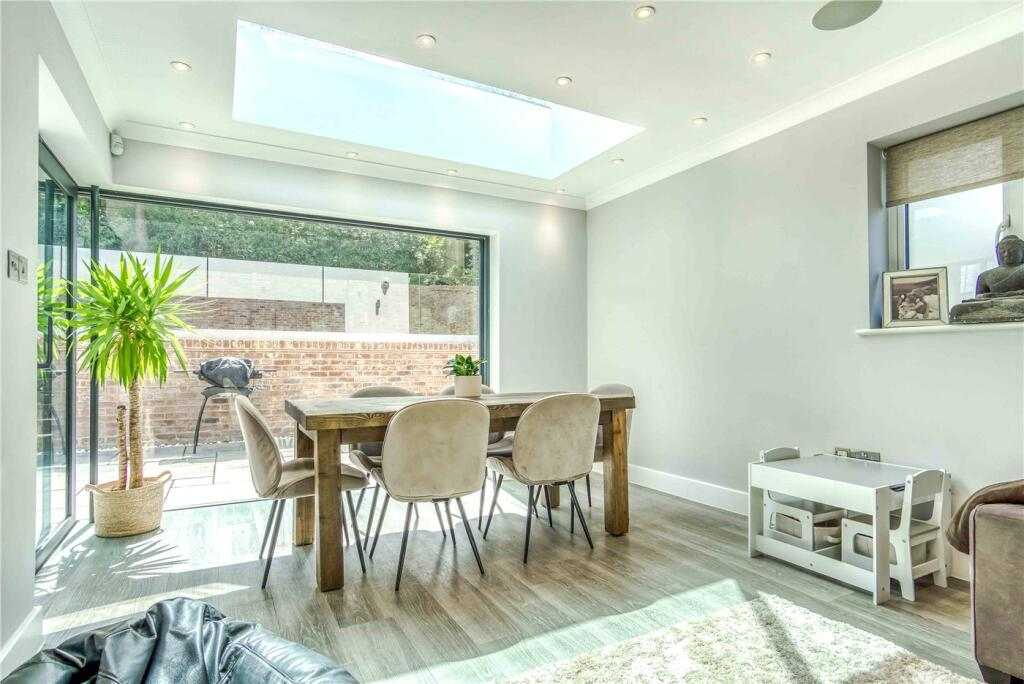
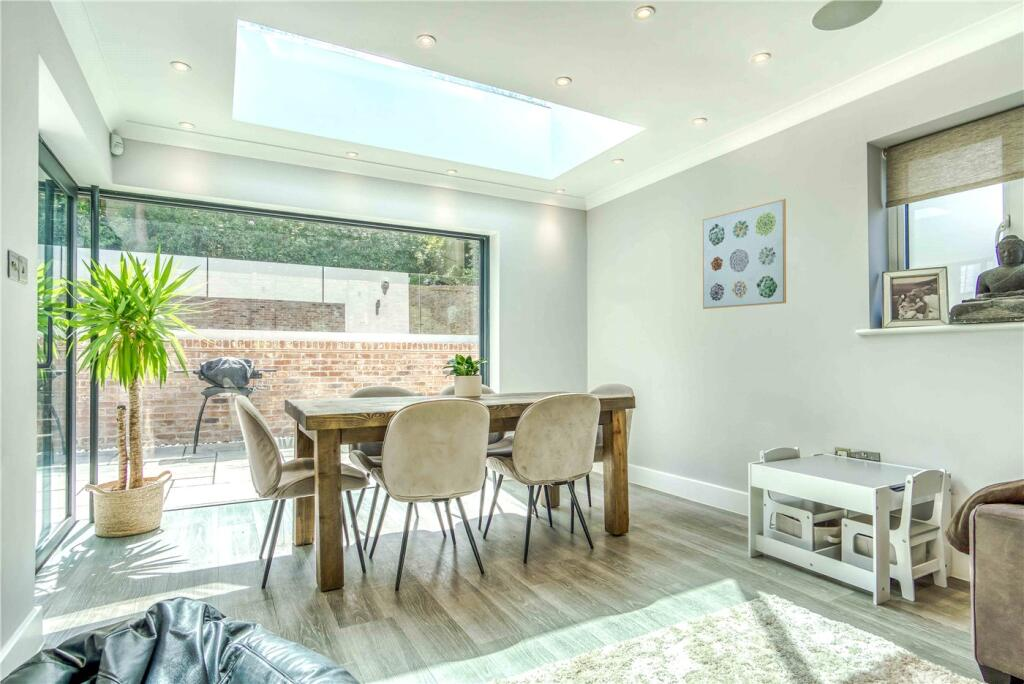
+ wall art (741, 258)
